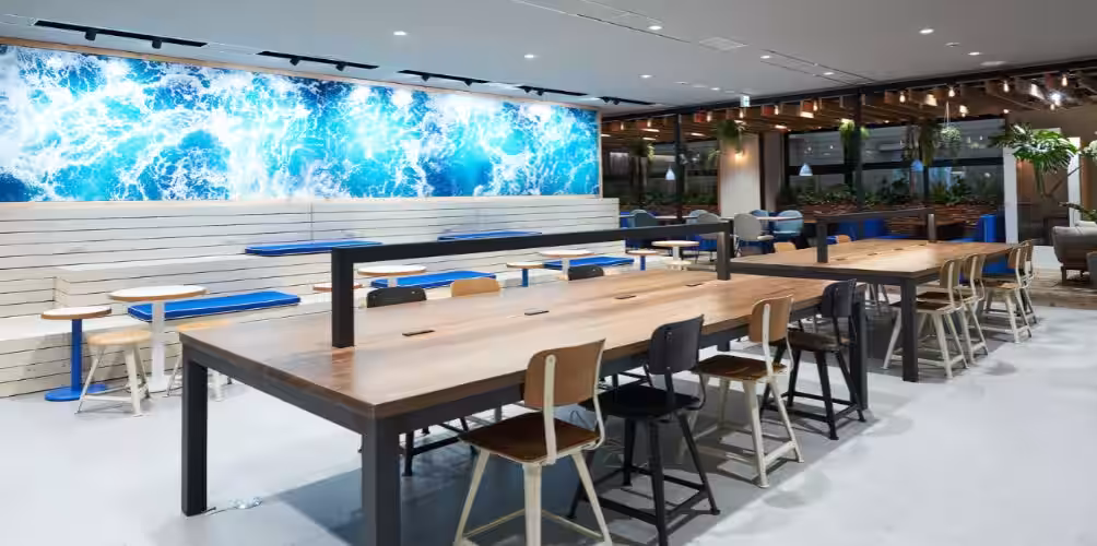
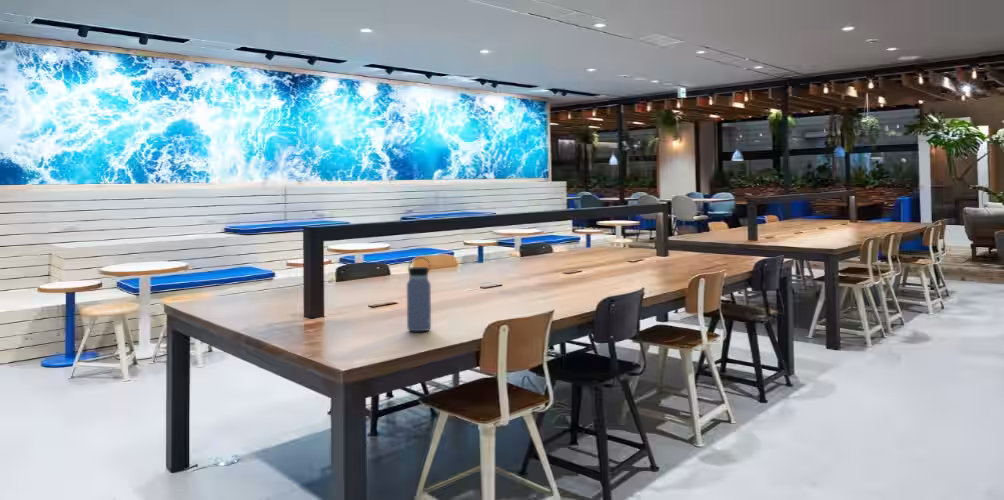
+ water bottle (419, 293)
